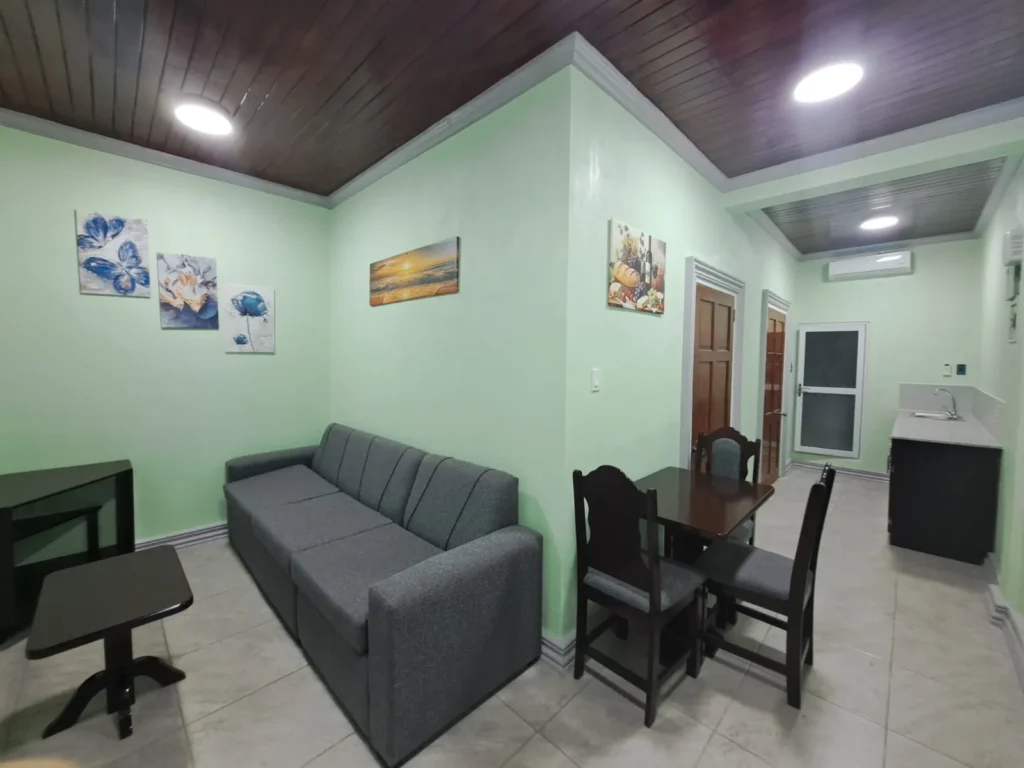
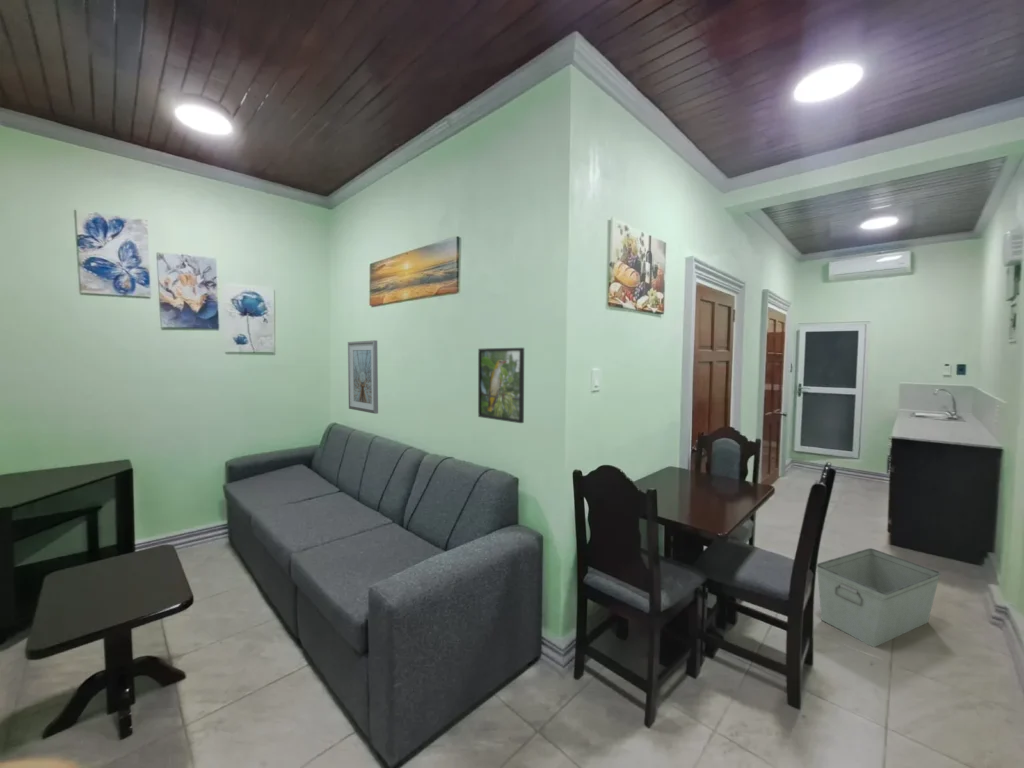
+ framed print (500, 384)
+ picture frame (362, 376)
+ storage bin (875, 594)
